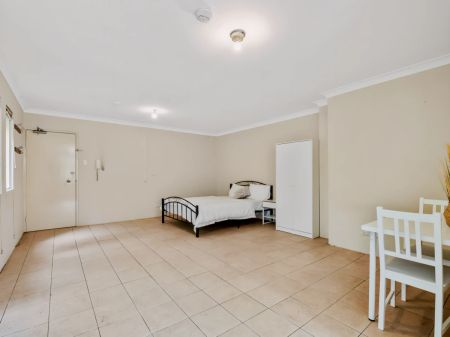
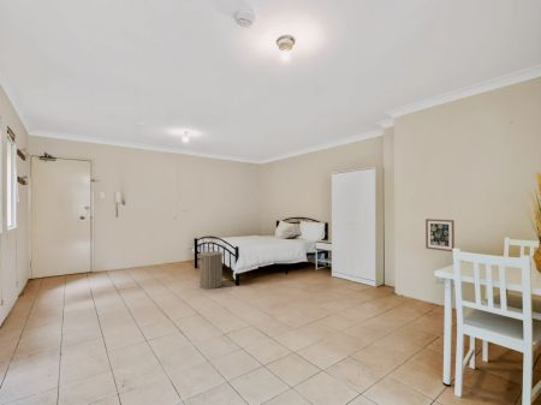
+ laundry hamper (210, 266)
+ wall art (439, 234)
